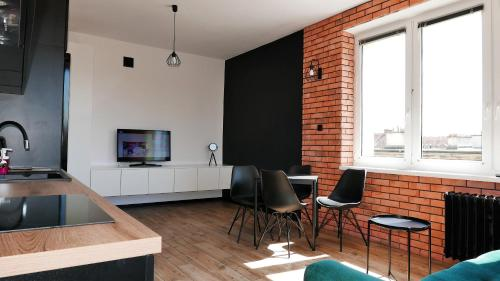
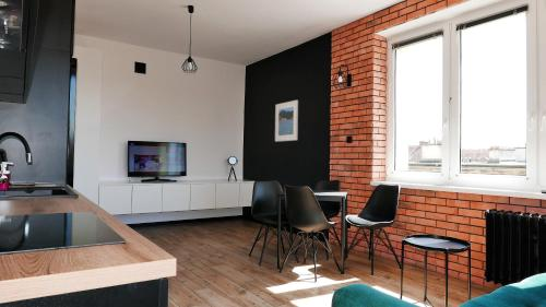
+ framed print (286, 121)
